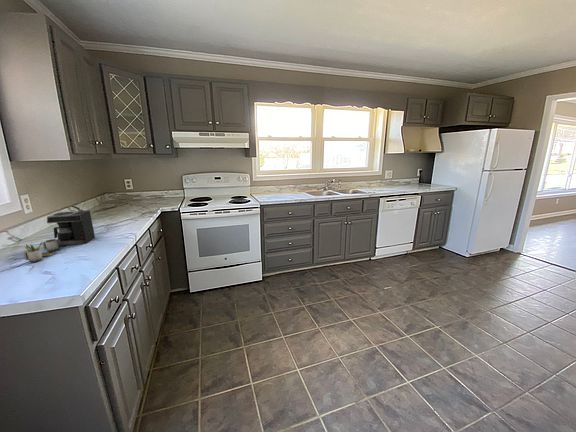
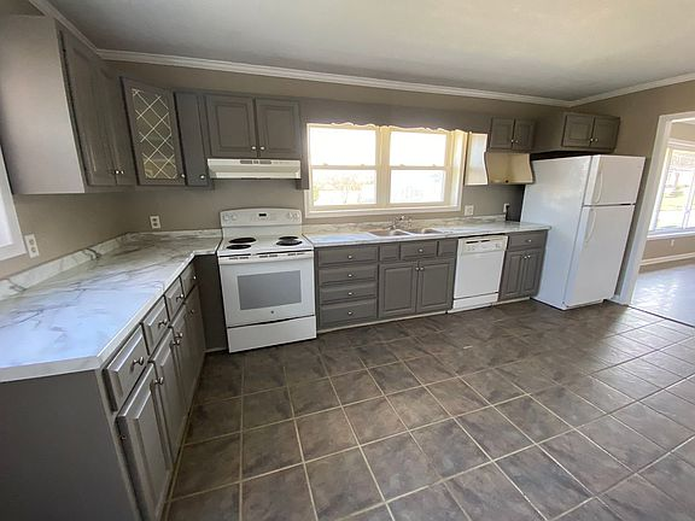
- coffee maker (58, 234)
